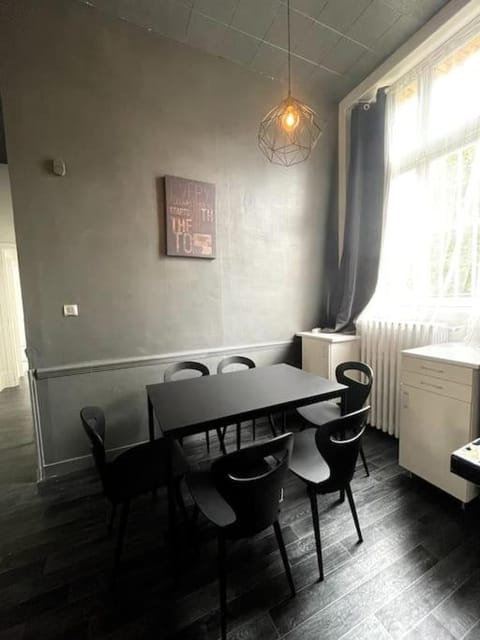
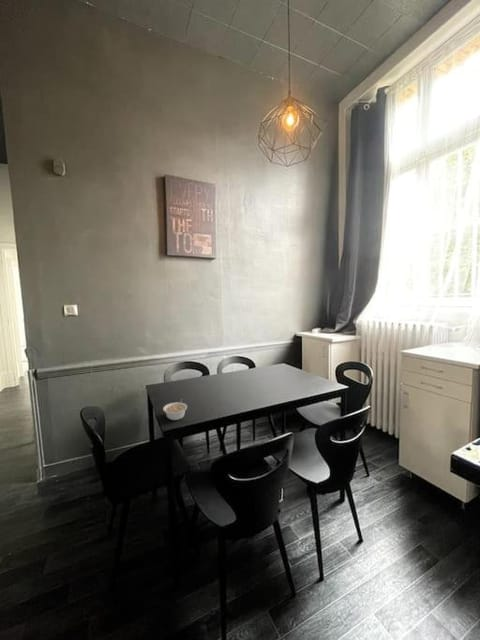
+ legume (175, 410)
